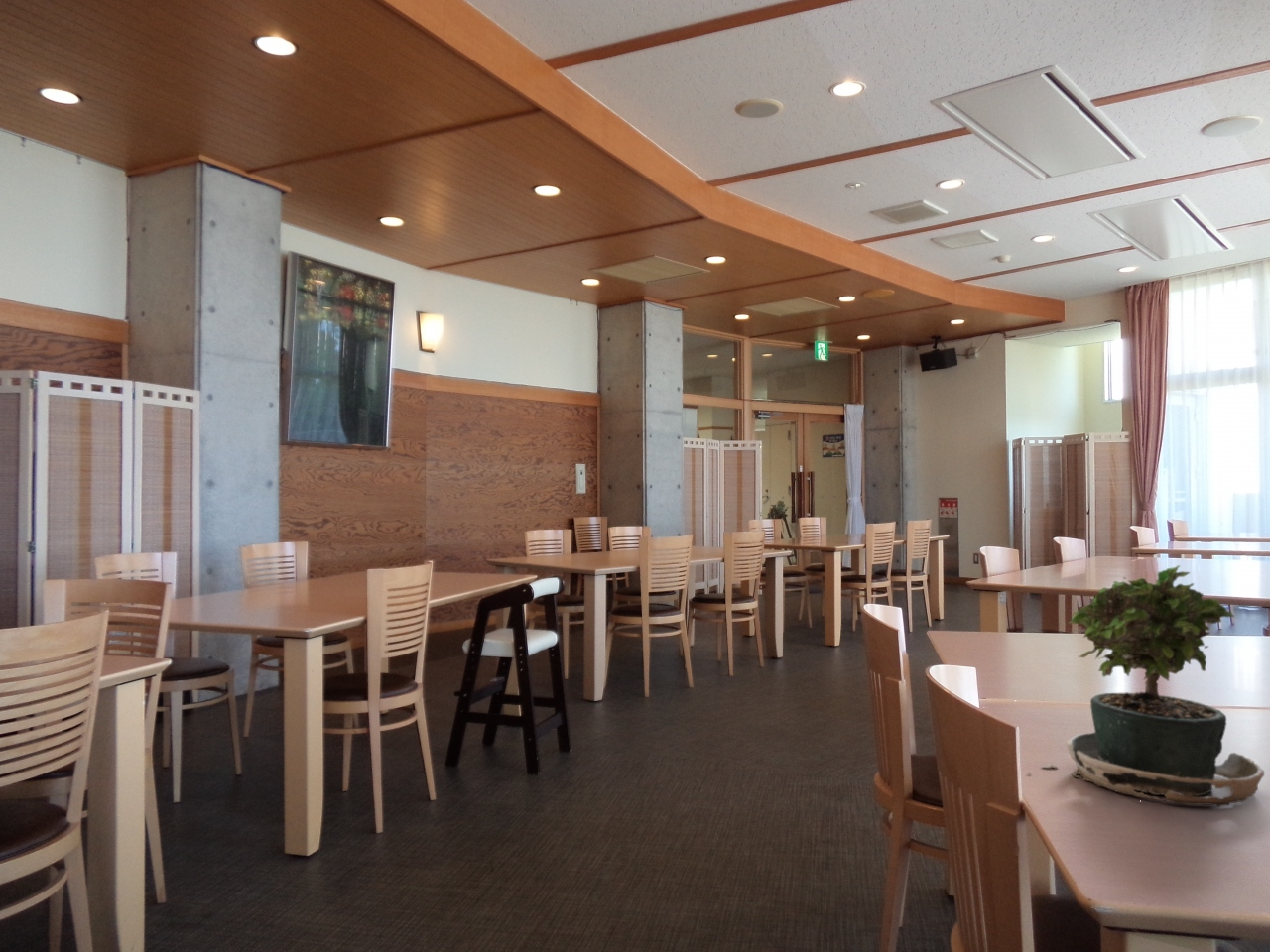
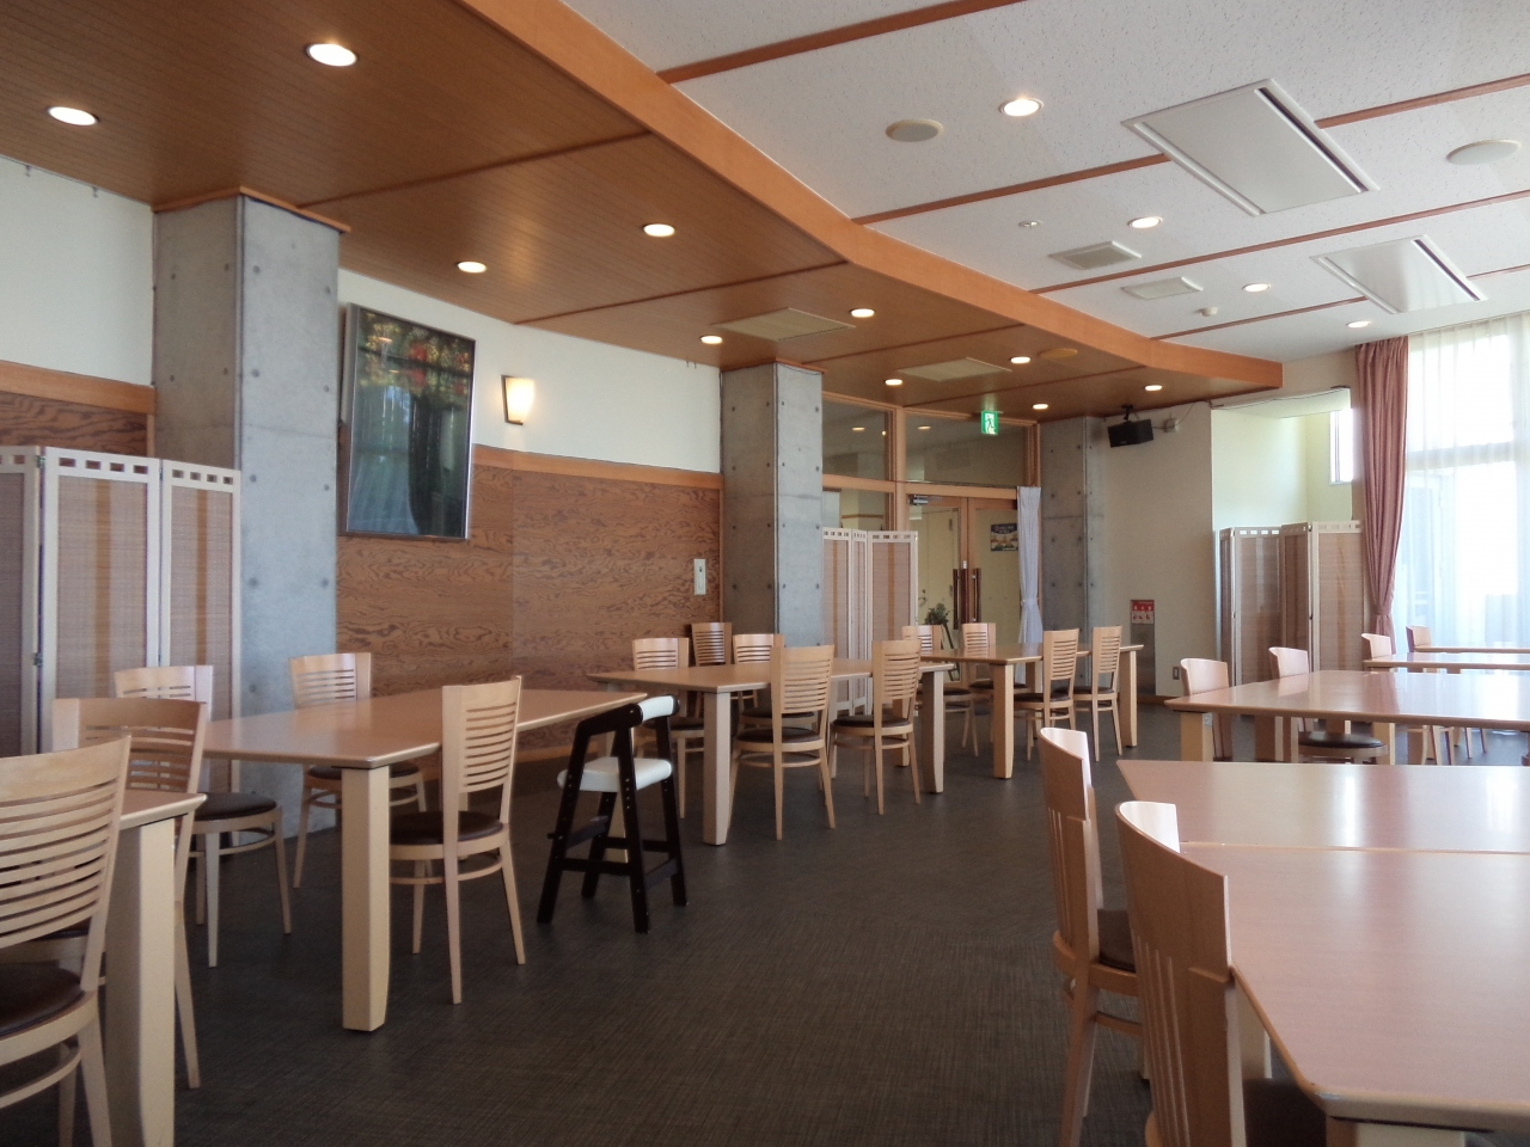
- potted plant (1142, 668)
